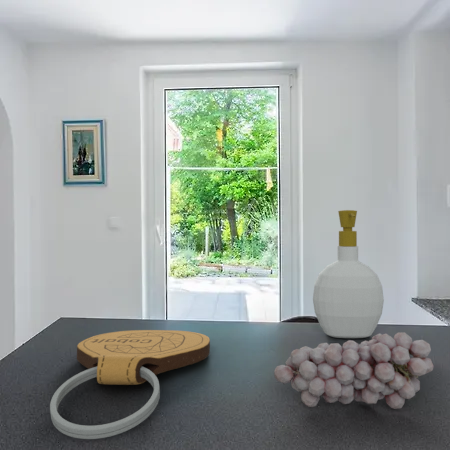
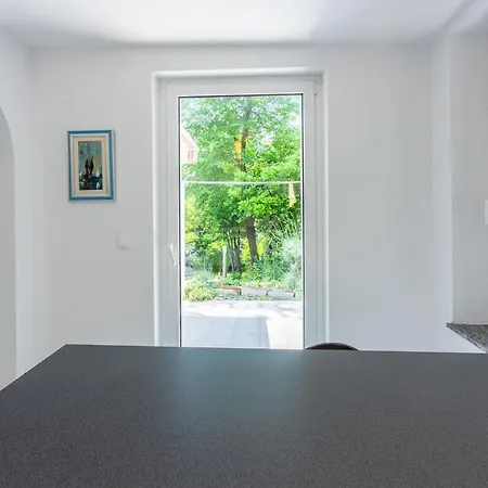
- soap bottle (348, 273)
- key chain (132, 360)
- fruit (350, 366)
